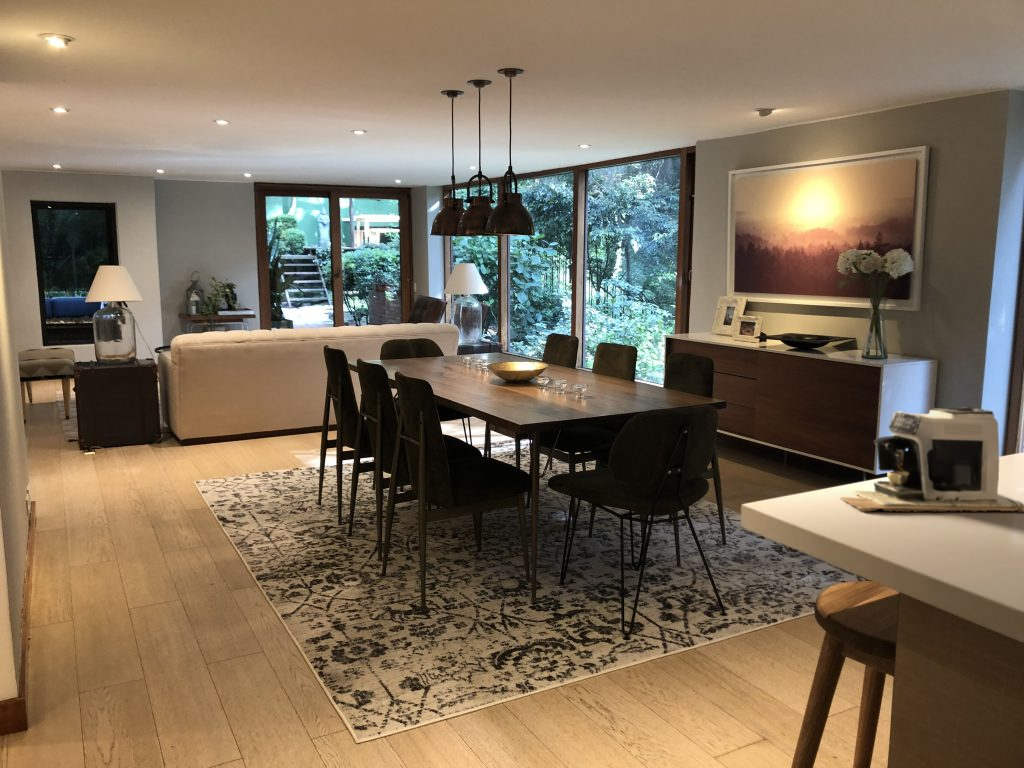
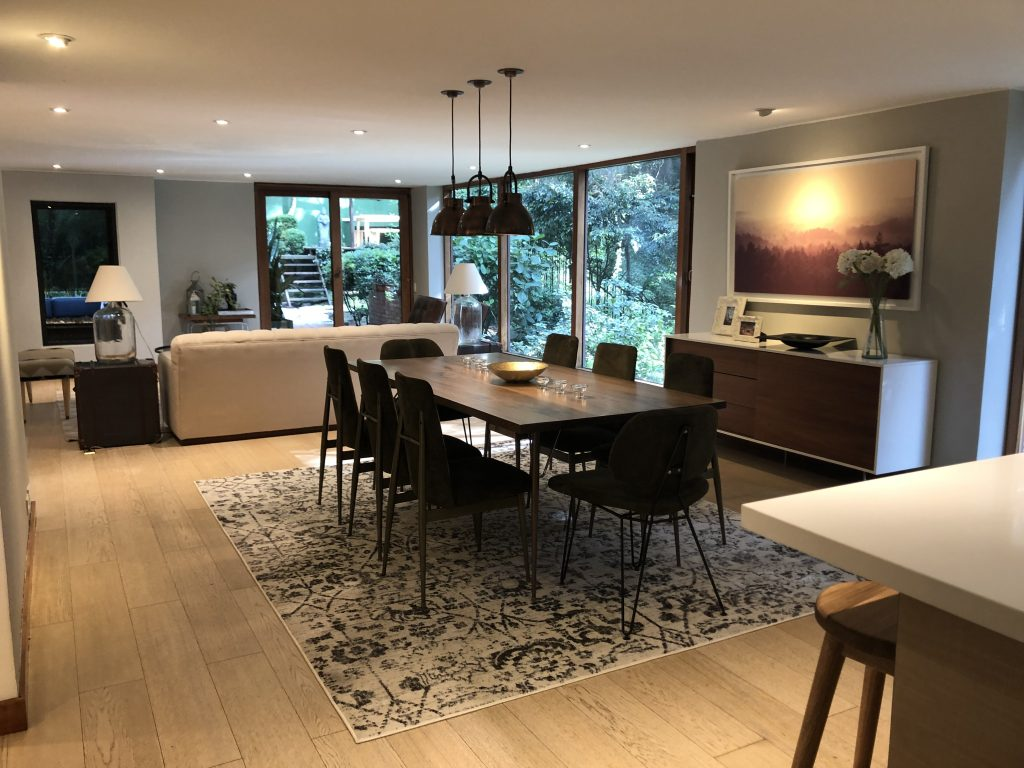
- coffee maker (939, 457)
